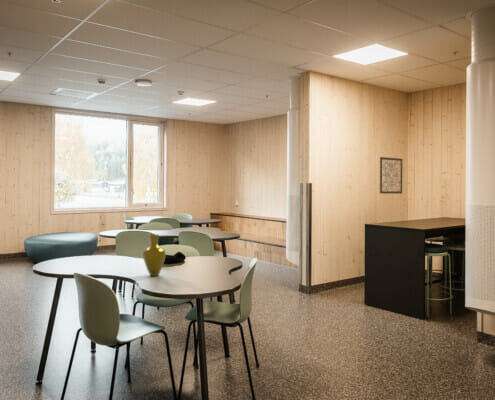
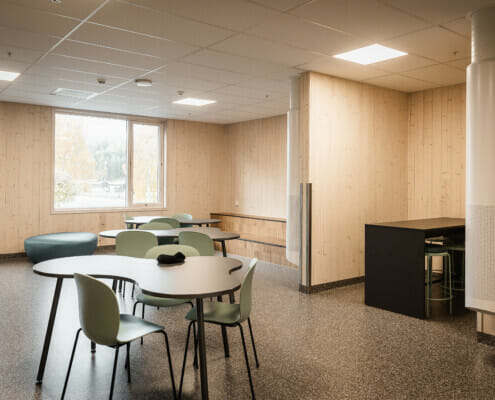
- wall art (390, 175)
- vase (154, 255)
